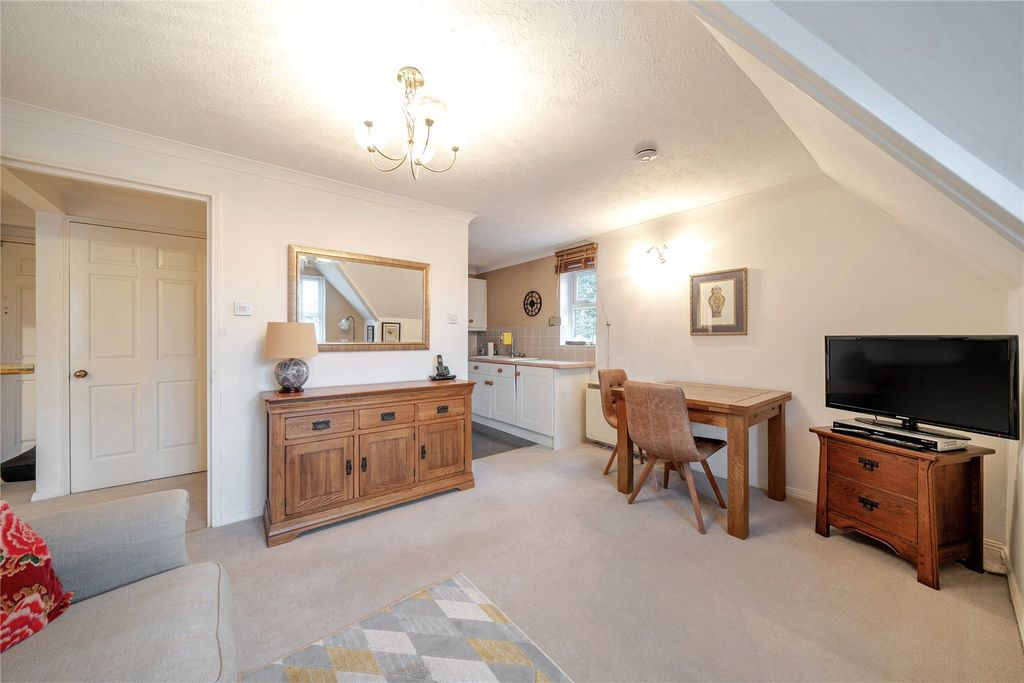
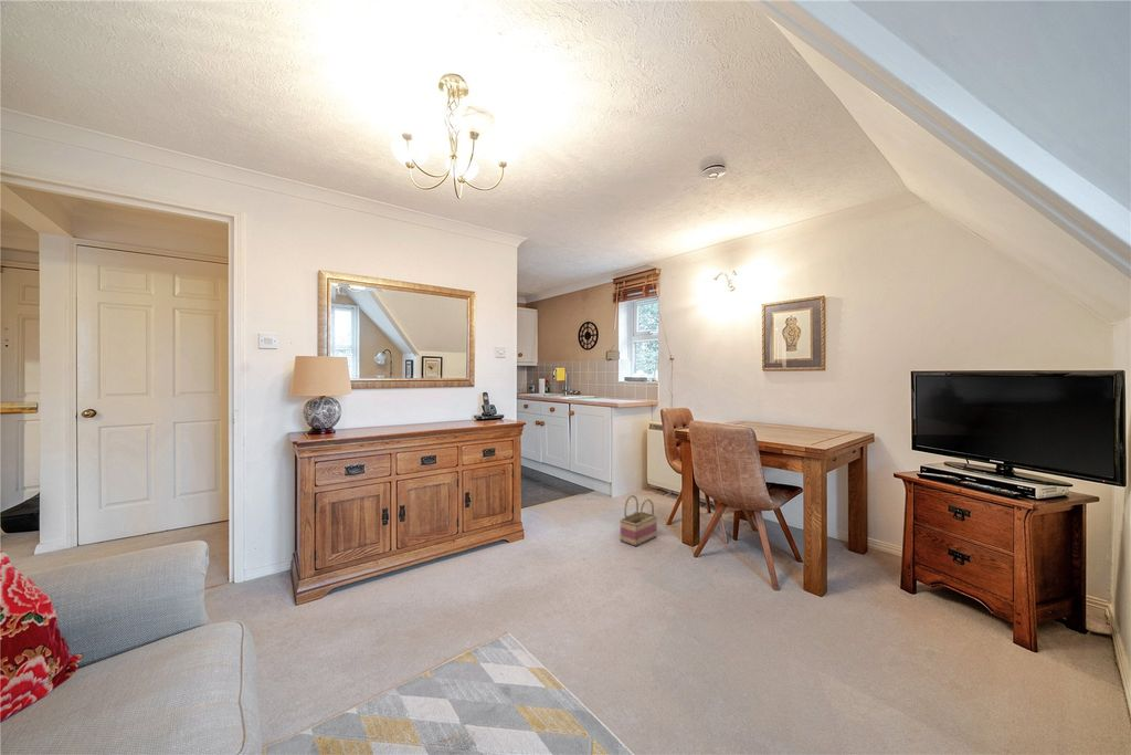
+ basket (638, 517)
